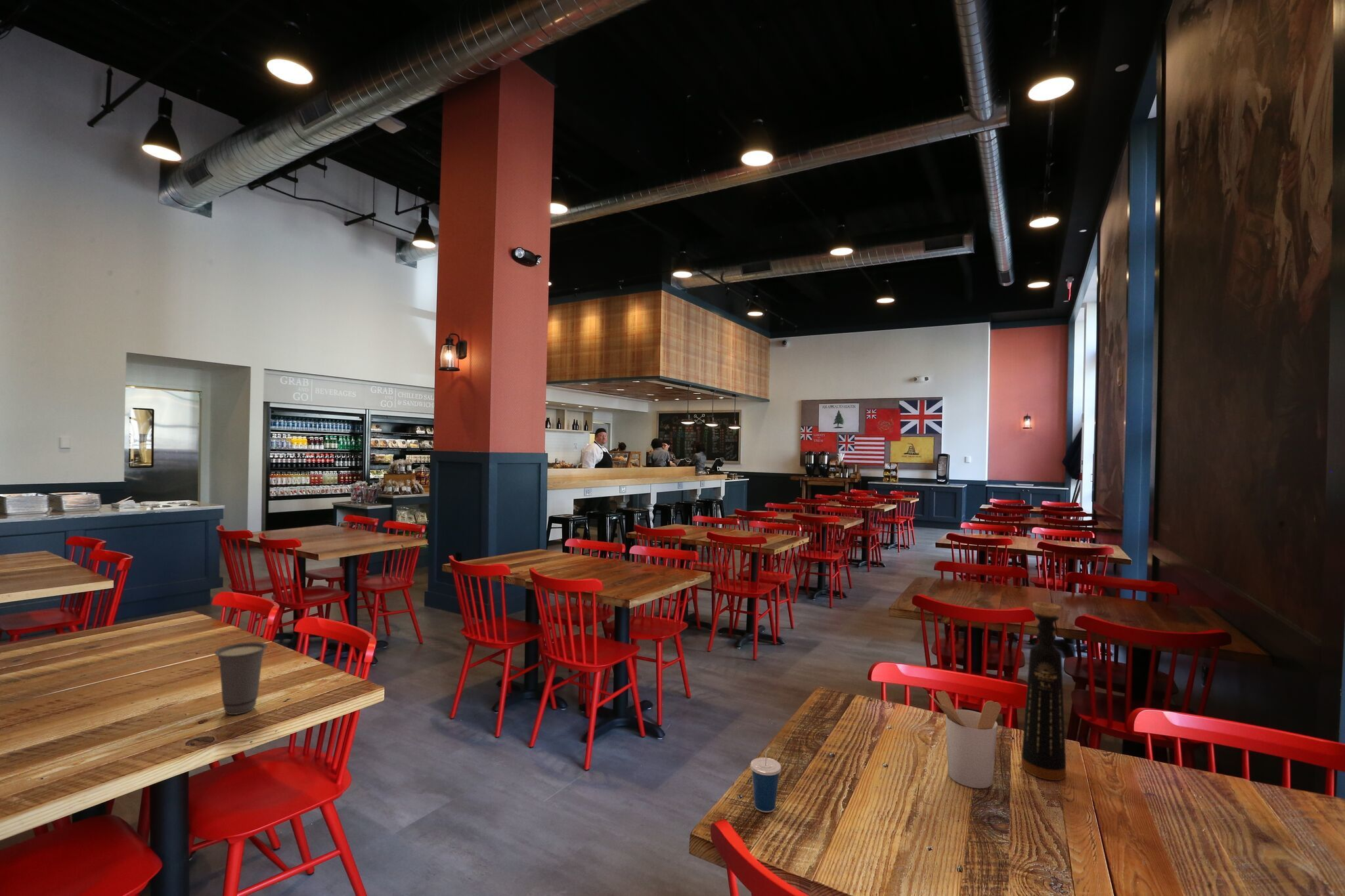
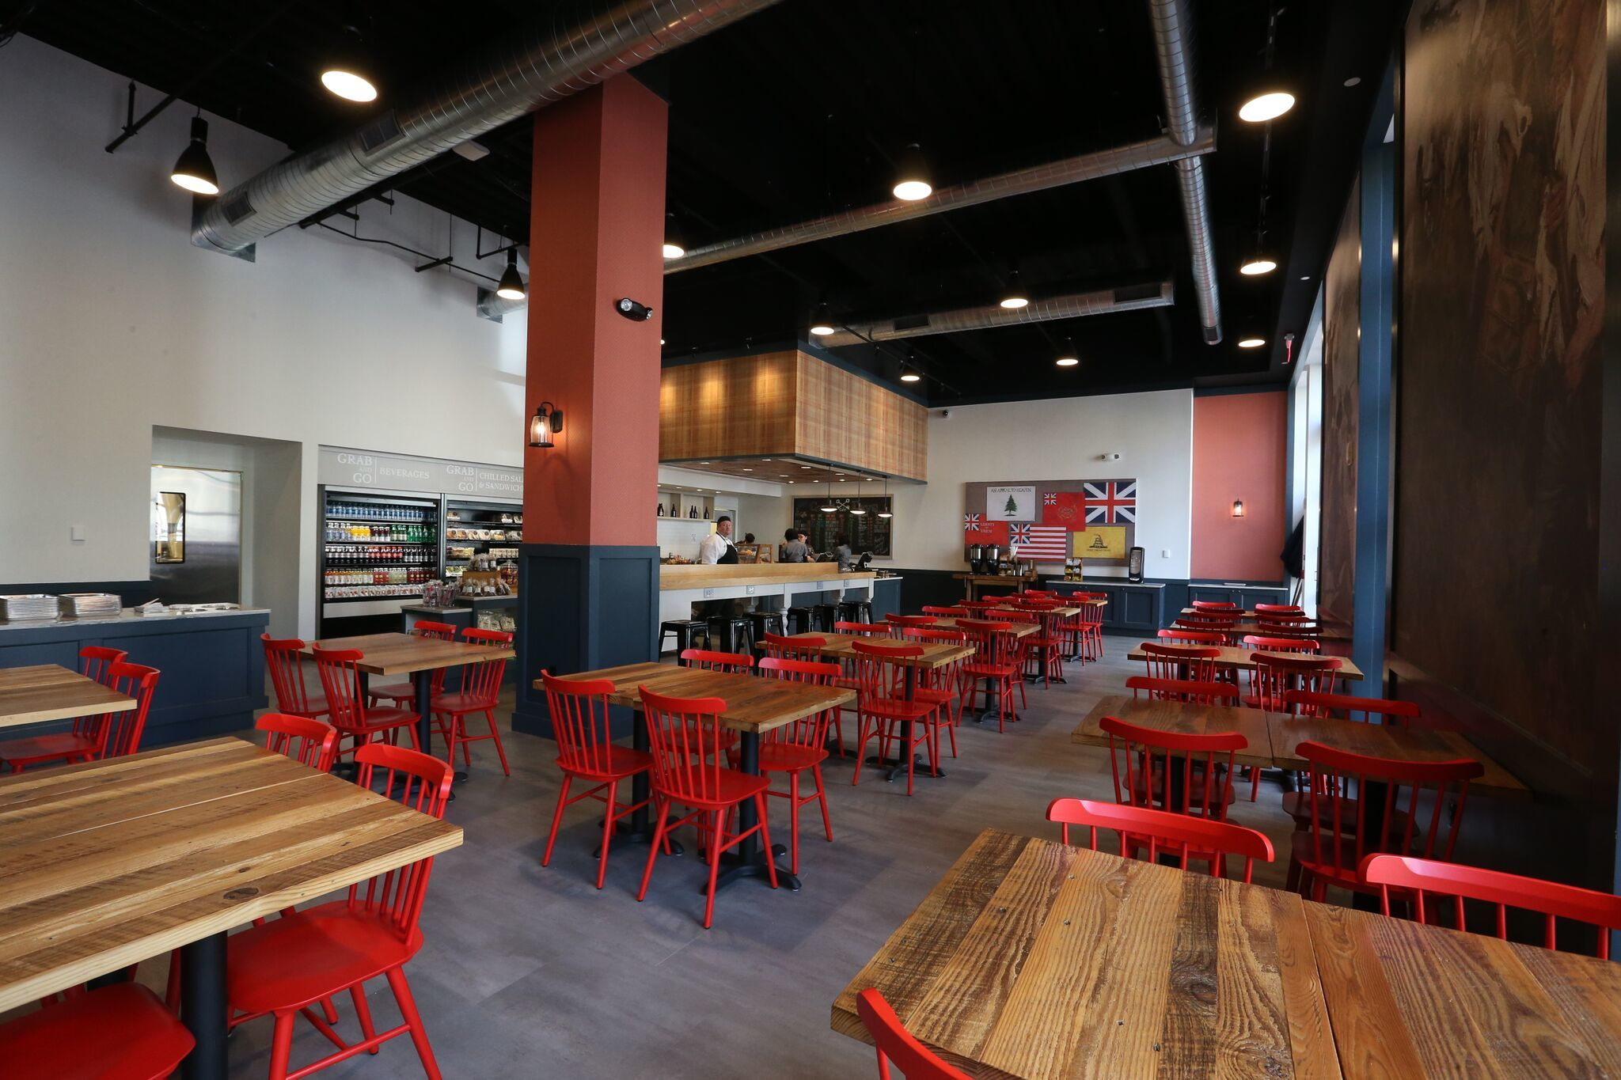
- cup (765, 774)
- cup (240, 679)
- utensil holder (961, 736)
- bottle (1045, 688)
